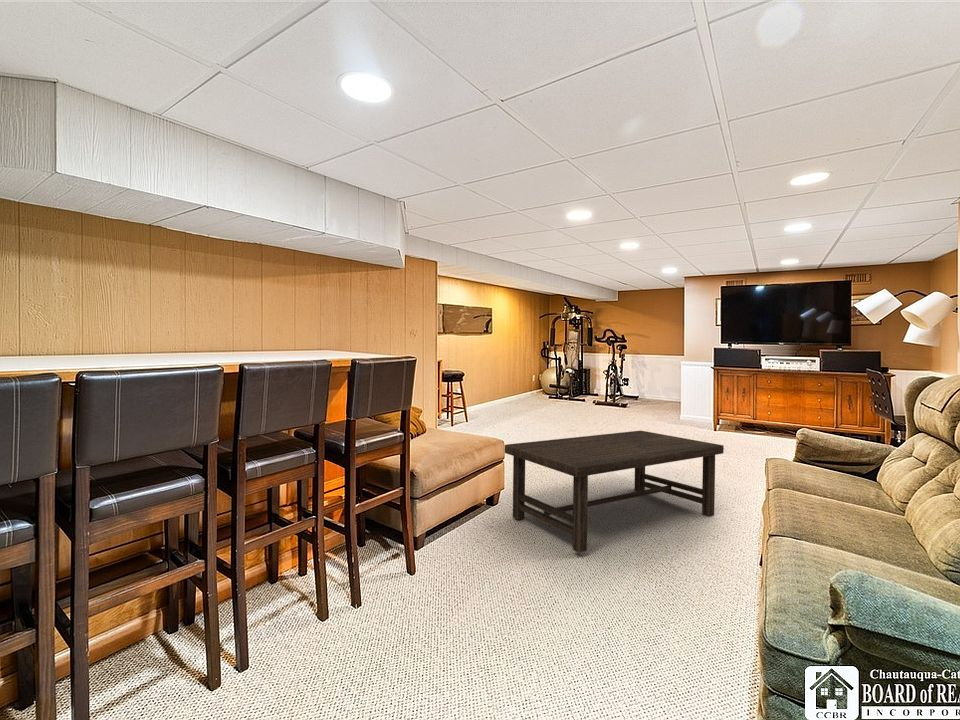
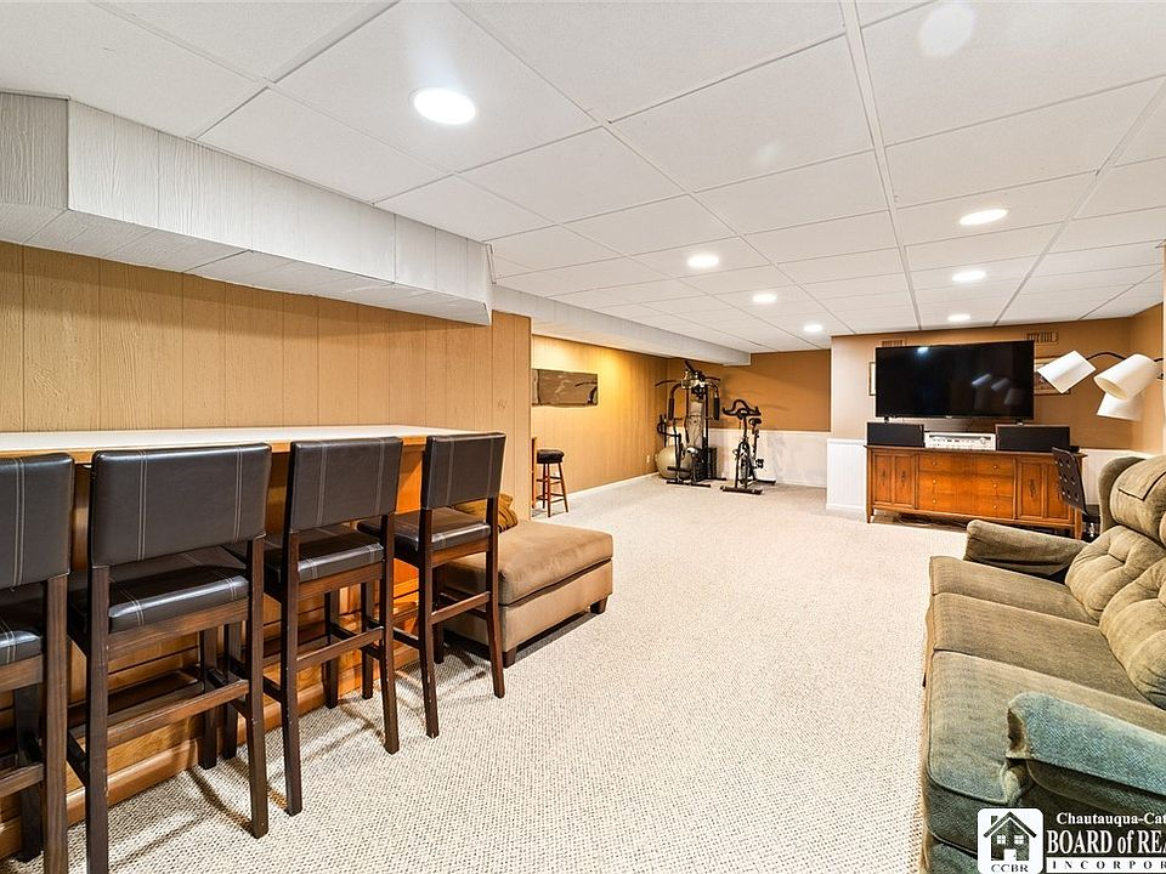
- coffee table (612, 471)
